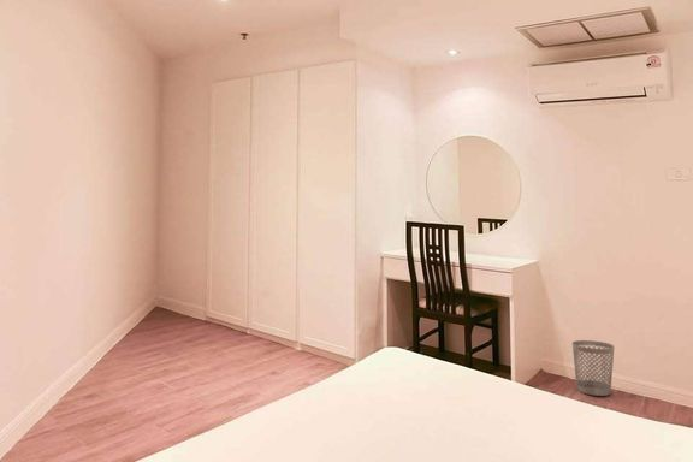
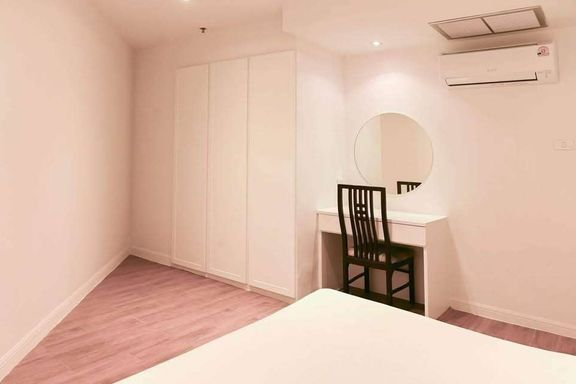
- wastebasket (593, 367)
